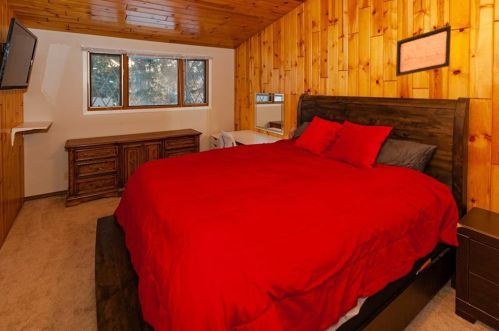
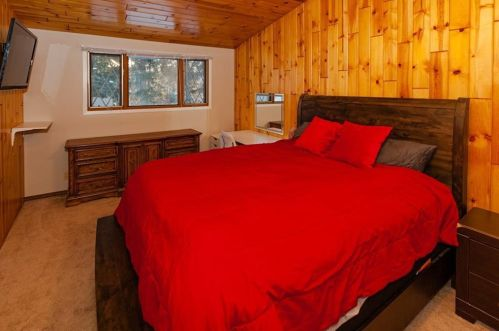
- wall art (421, 52)
